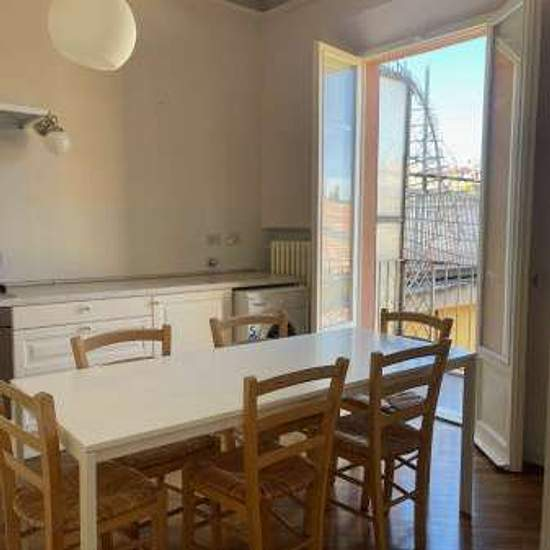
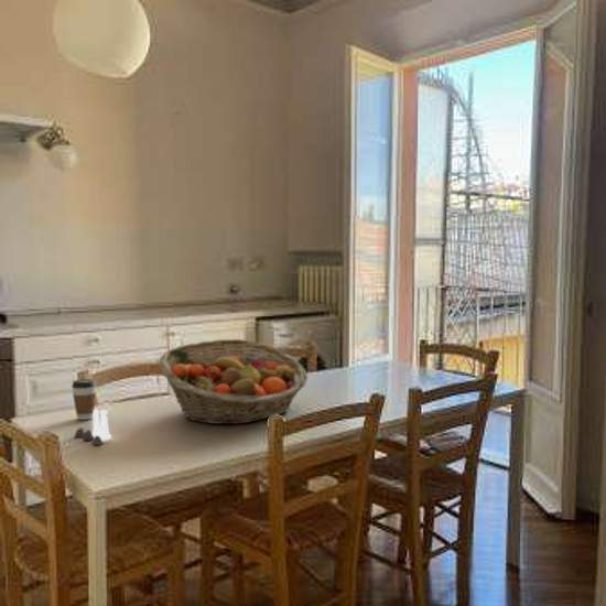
+ coffee cup (84, 399)
+ fruit basket (235, 379)
+ salt and pepper shaker set (95, 424)
